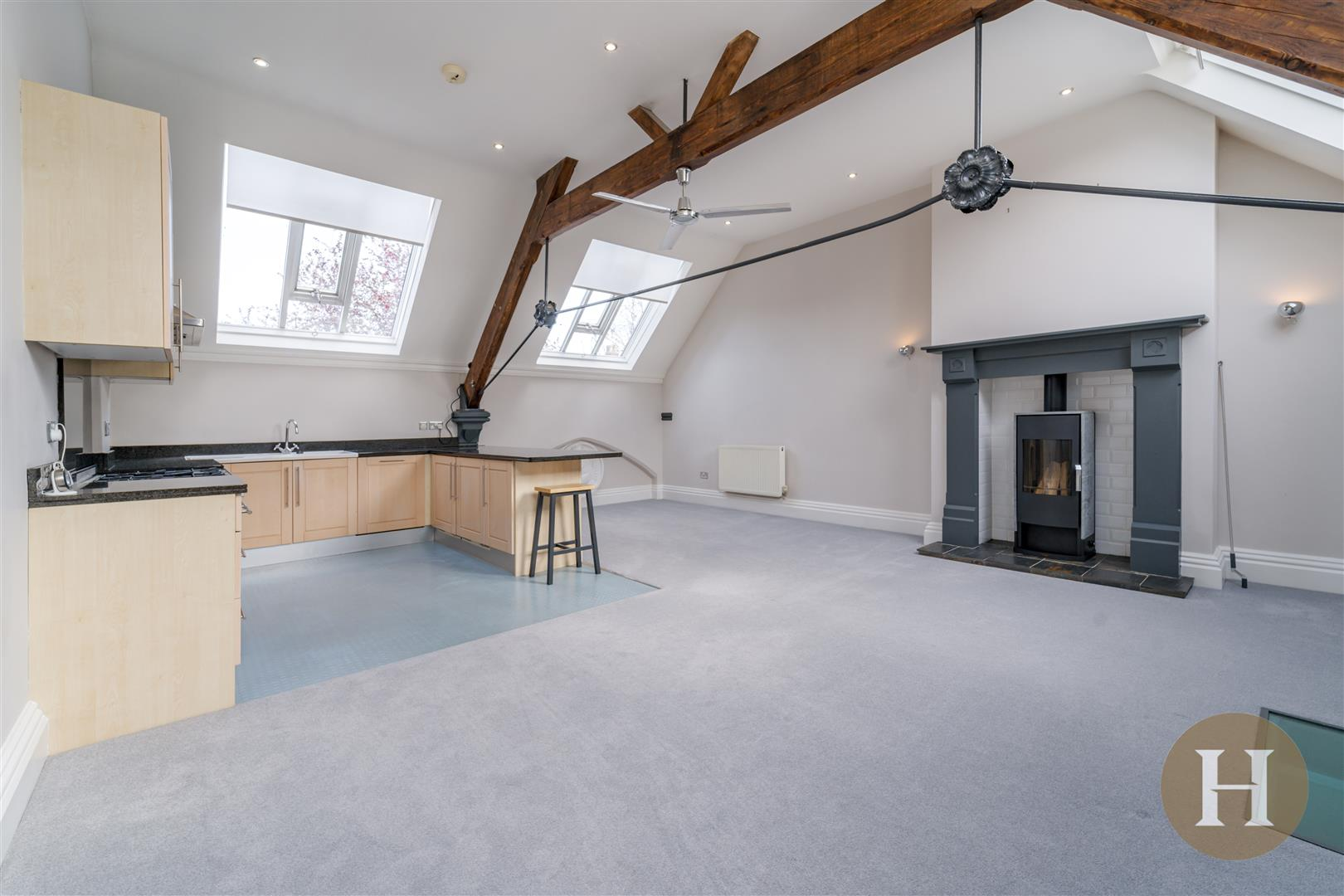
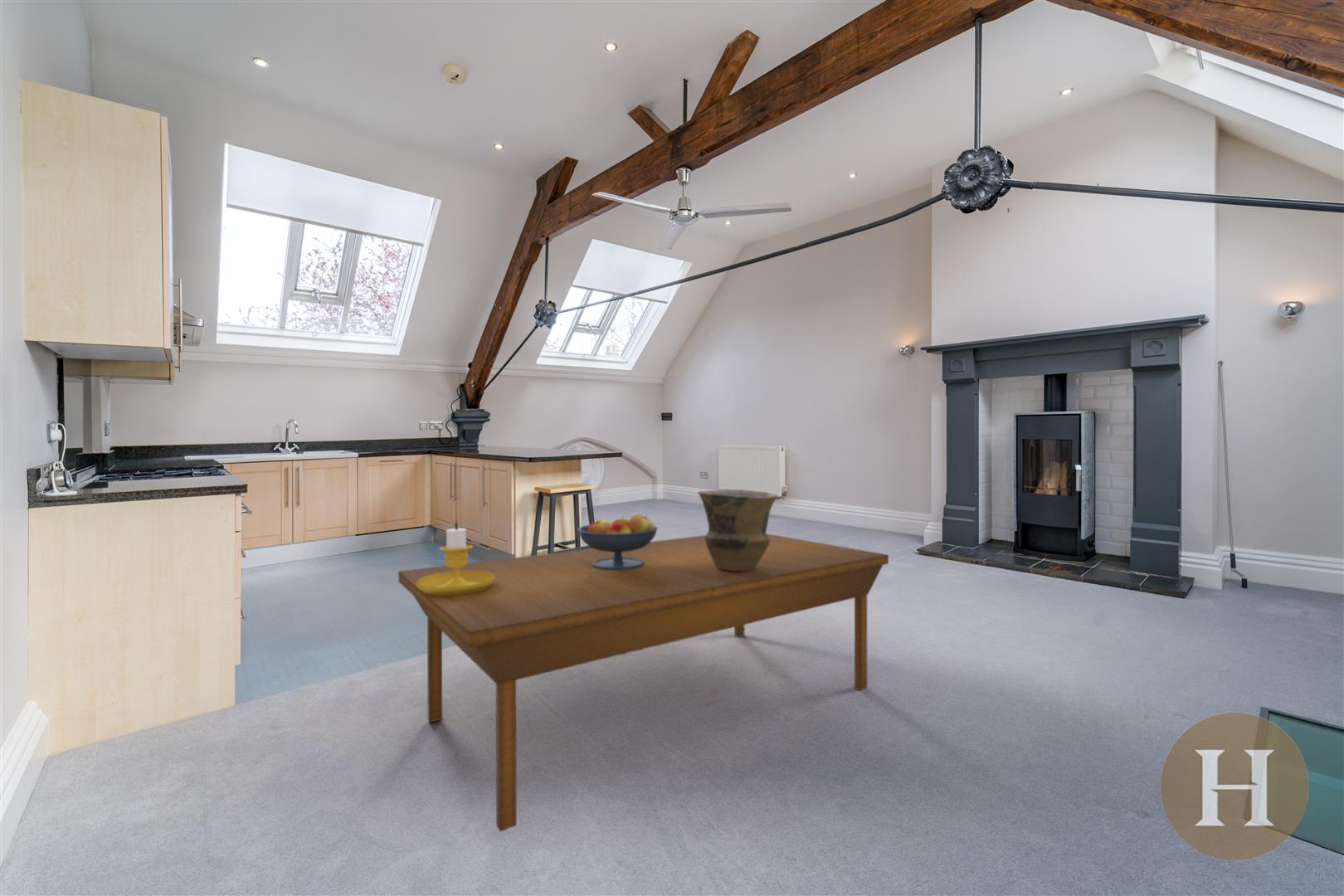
+ candlestick (456, 554)
+ dining table (660, 632)
+ vase (737, 529)
+ fruit bowl (617, 538)
